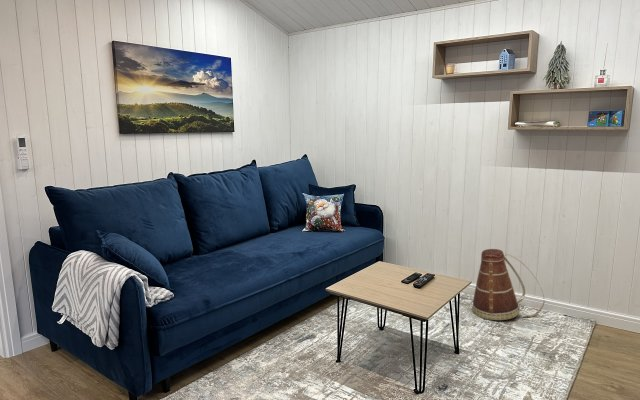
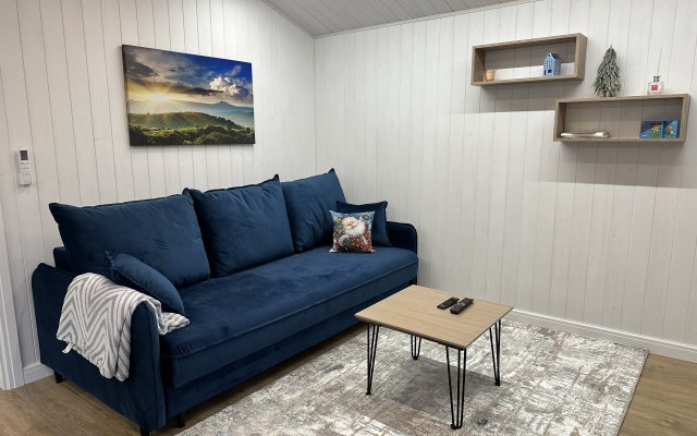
- basket (509, 281)
